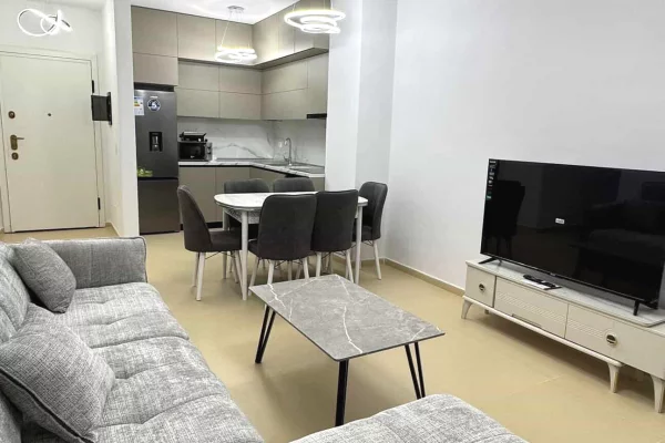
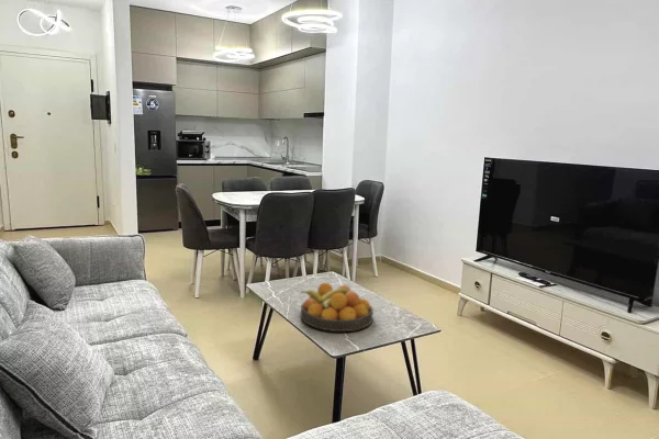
+ fruit bowl (337, 302)
